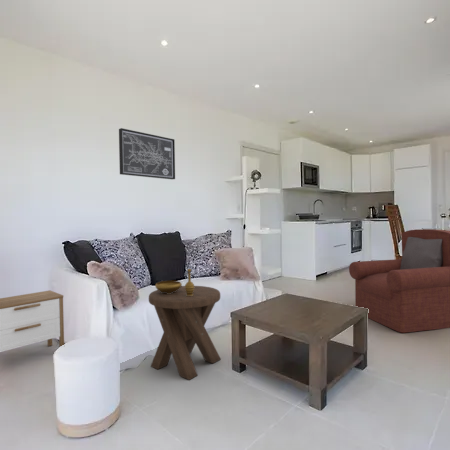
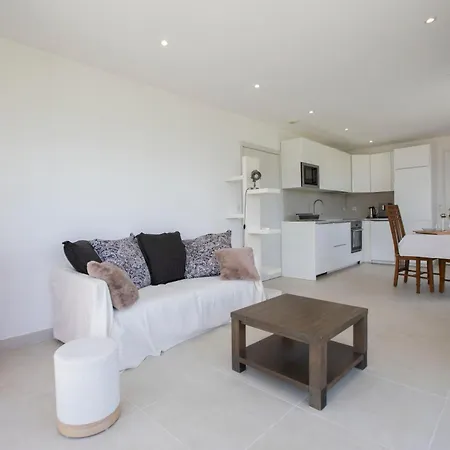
- nightstand (21, 329)
- music stool (185, 327)
- armchair (402, 274)
- wall art (148, 155)
- decorative bowl (175, 281)
